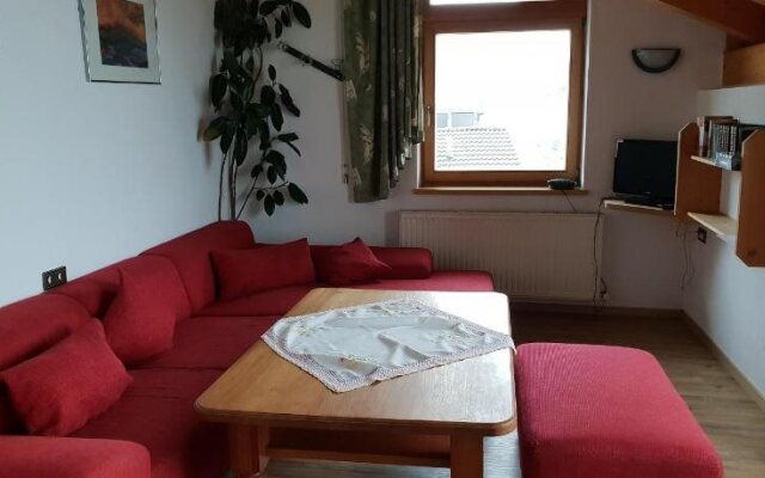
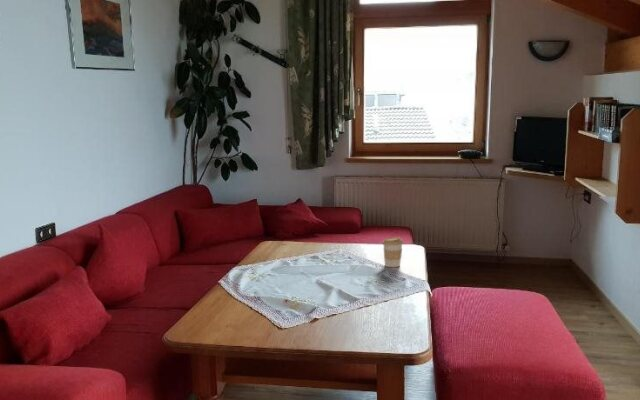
+ coffee cup (392, 251)
